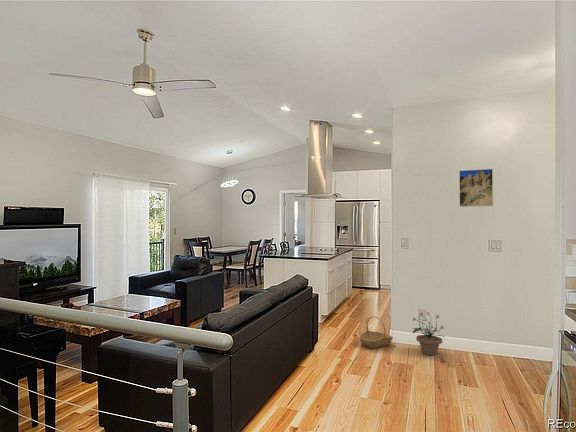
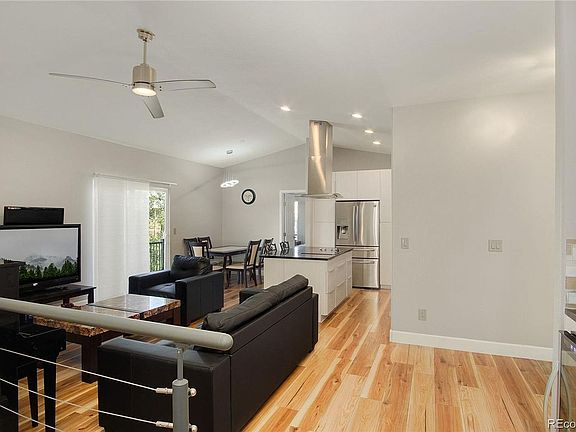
- potted plant (428, 332)
- basket (375, 332)
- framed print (475, 188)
